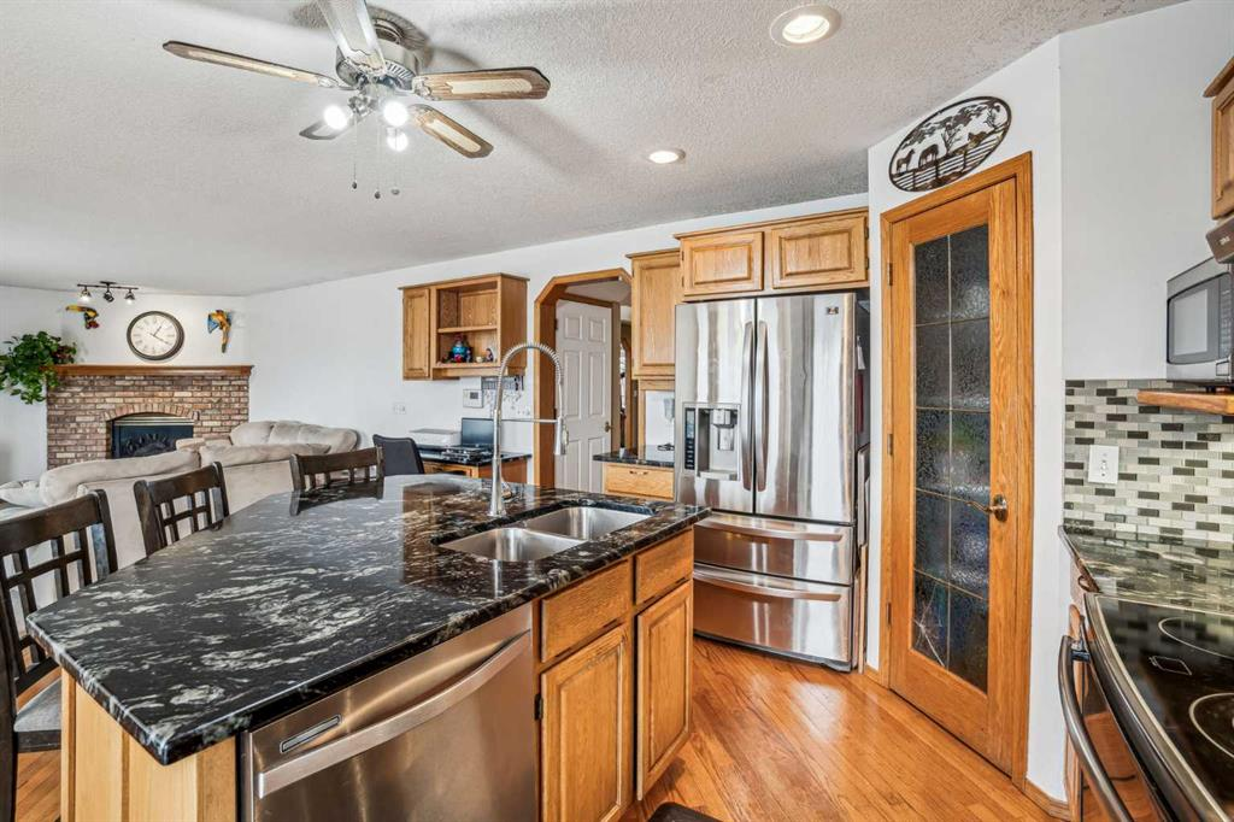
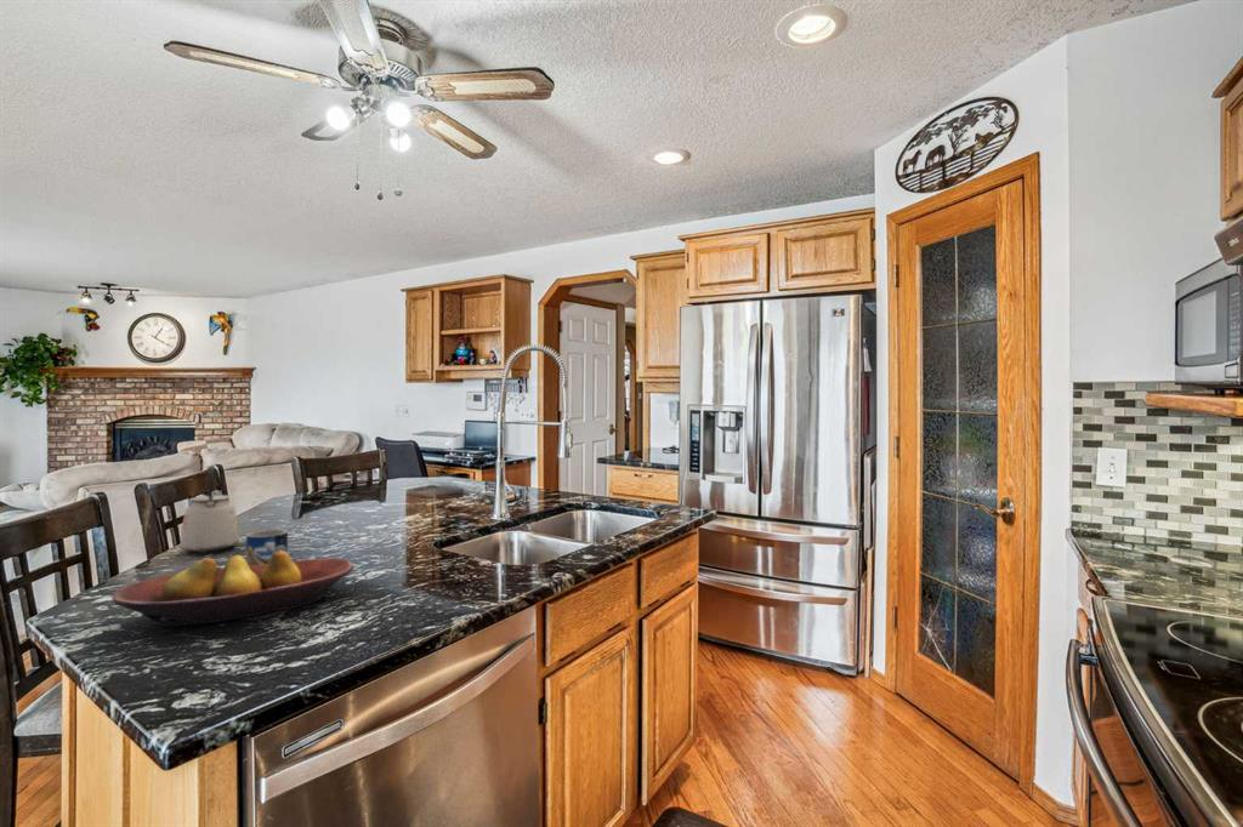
+ kettle (210, 506)
+ fruit bowl (244, 581)
+ mug (265, 549)
